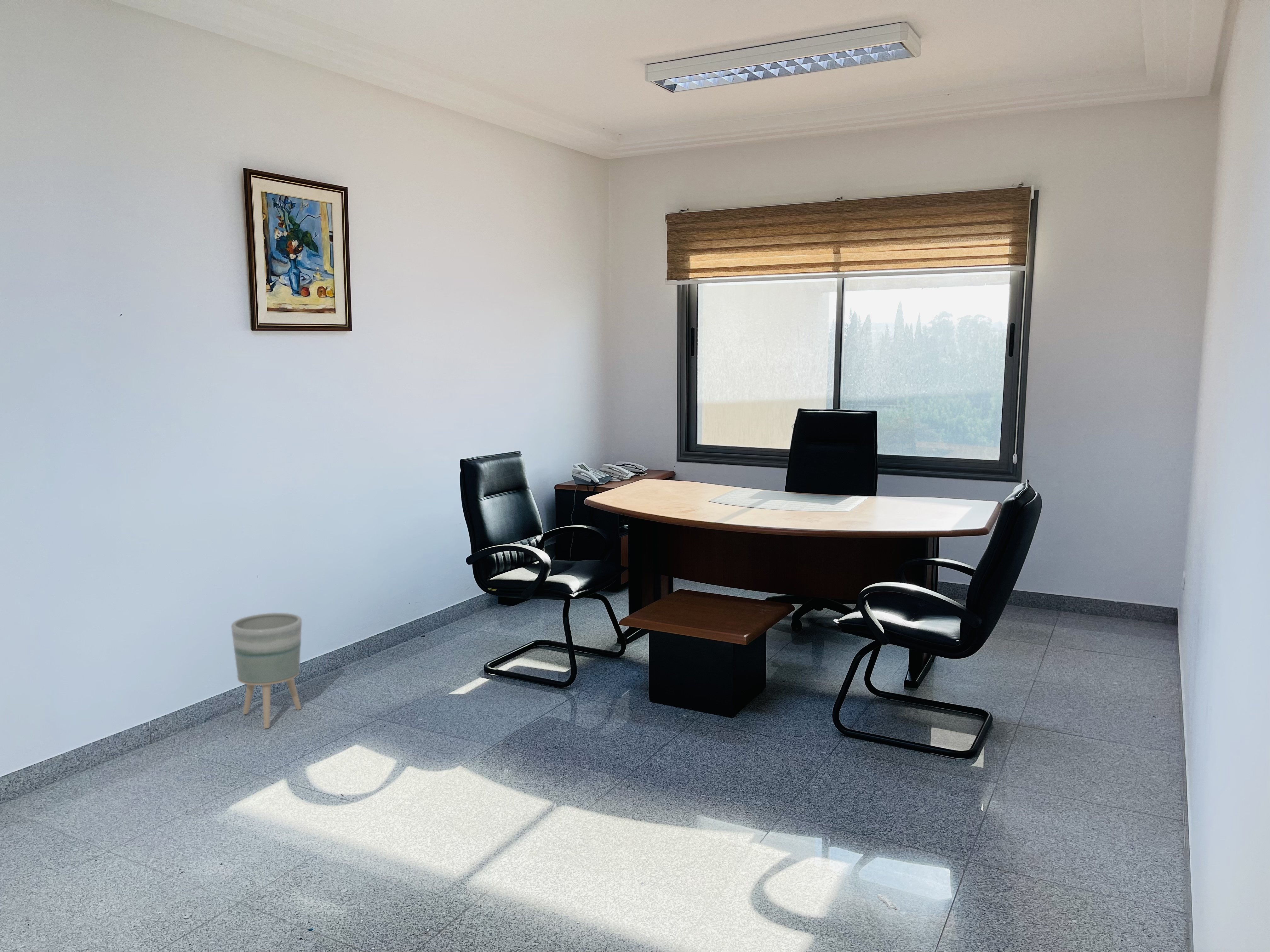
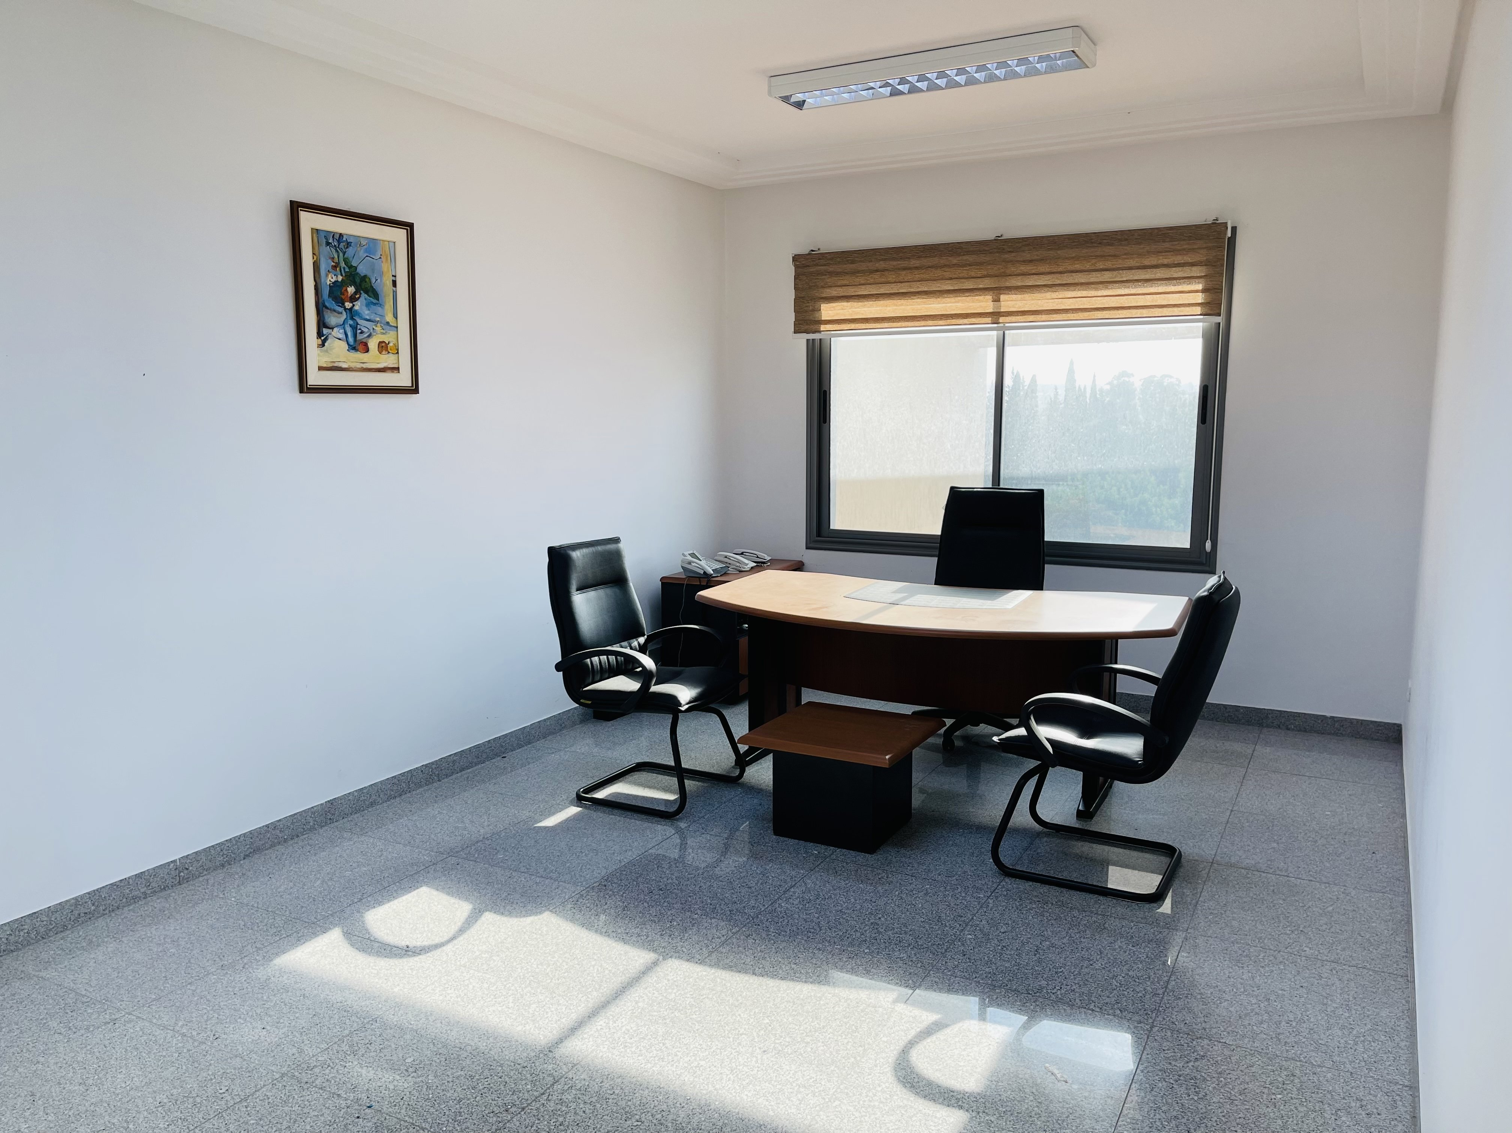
- planter (269, 669)
